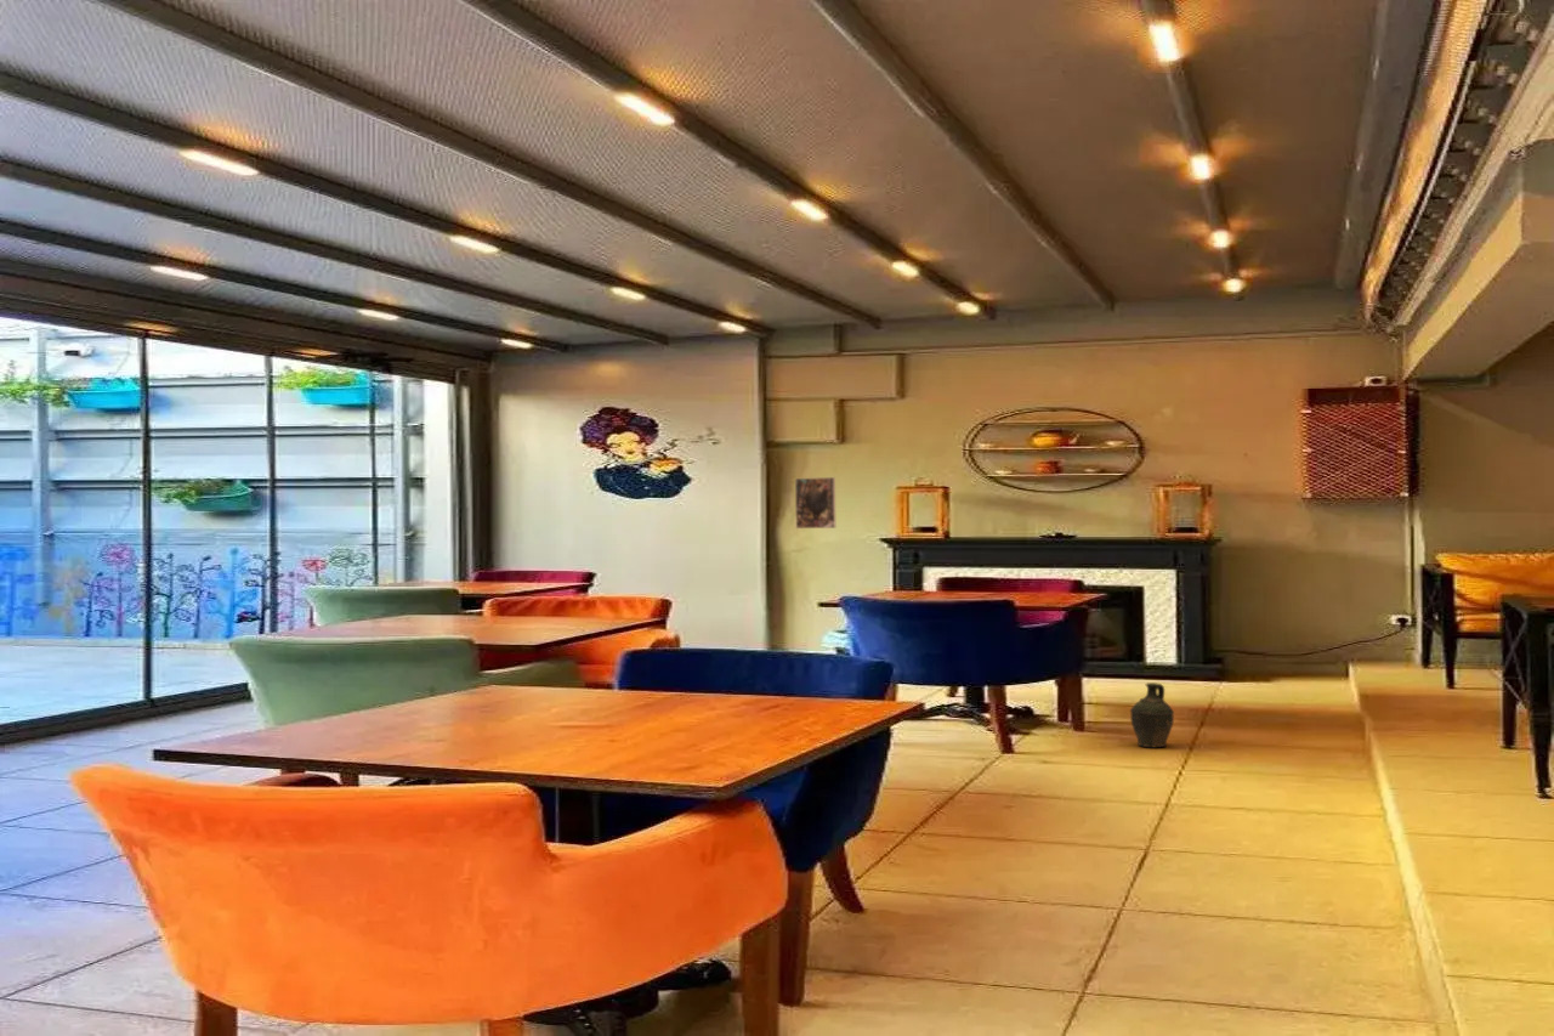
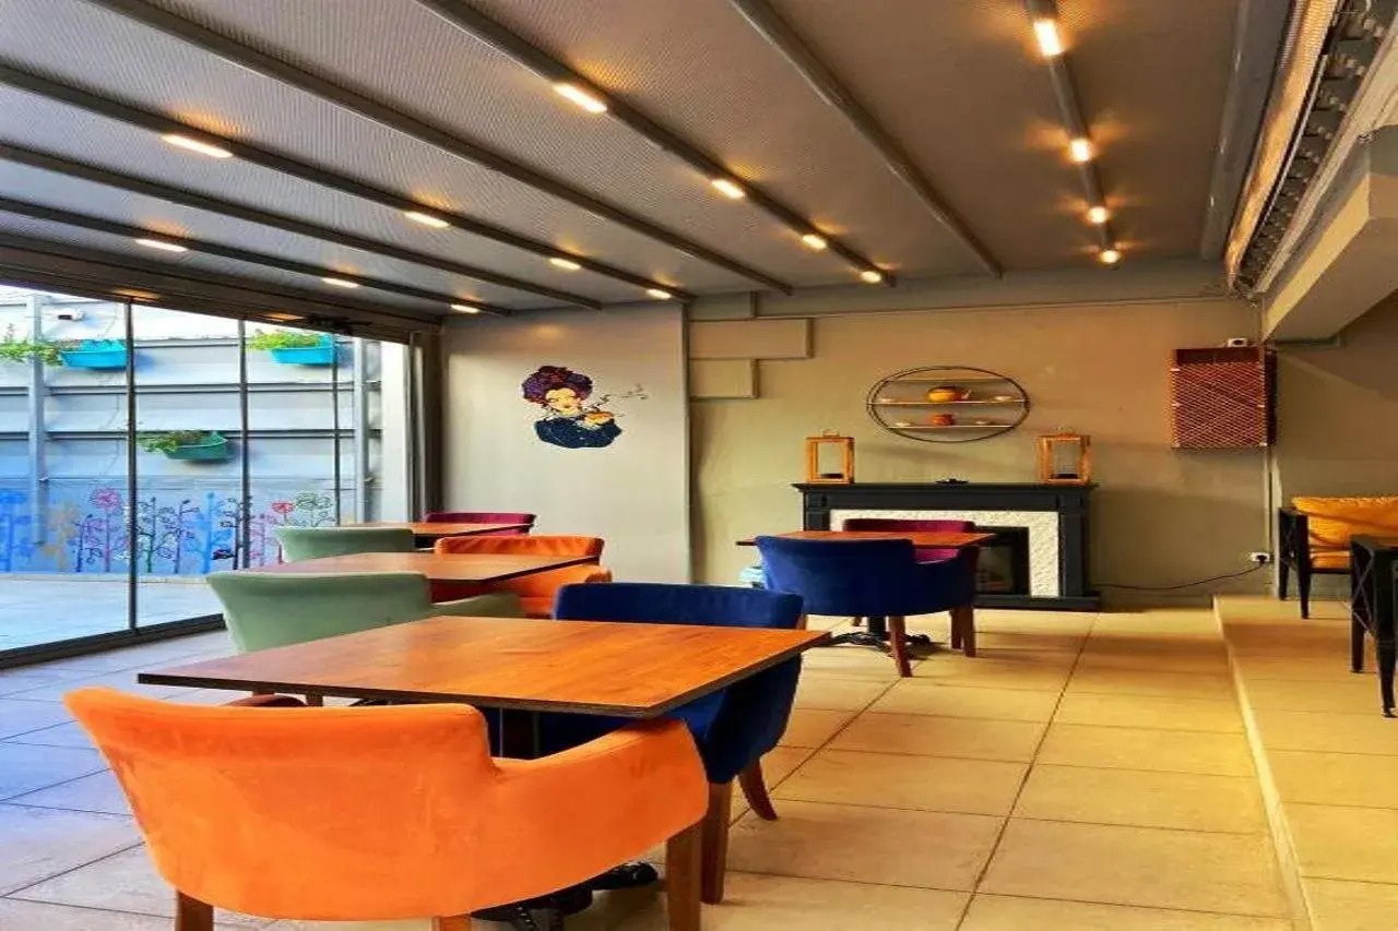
- ceramic jug (1152, 714)
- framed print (815, 503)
